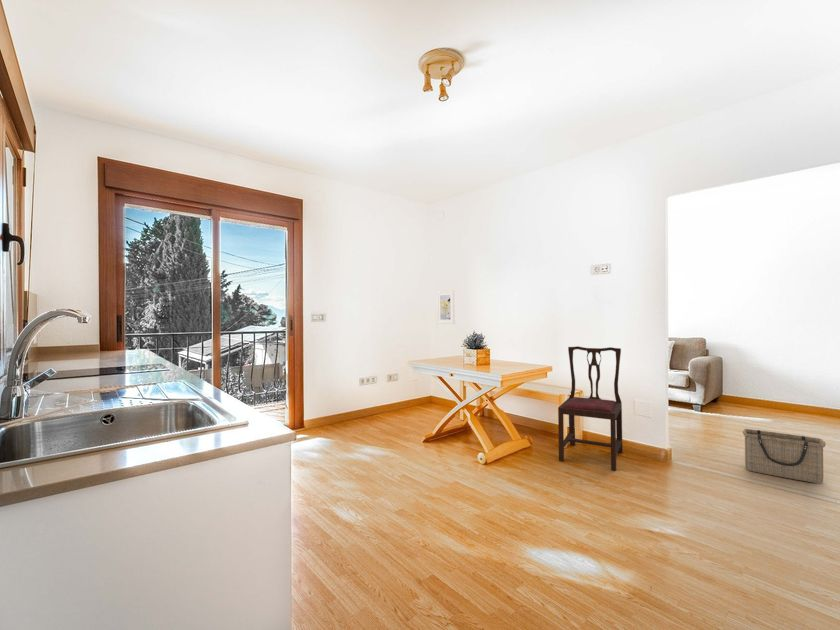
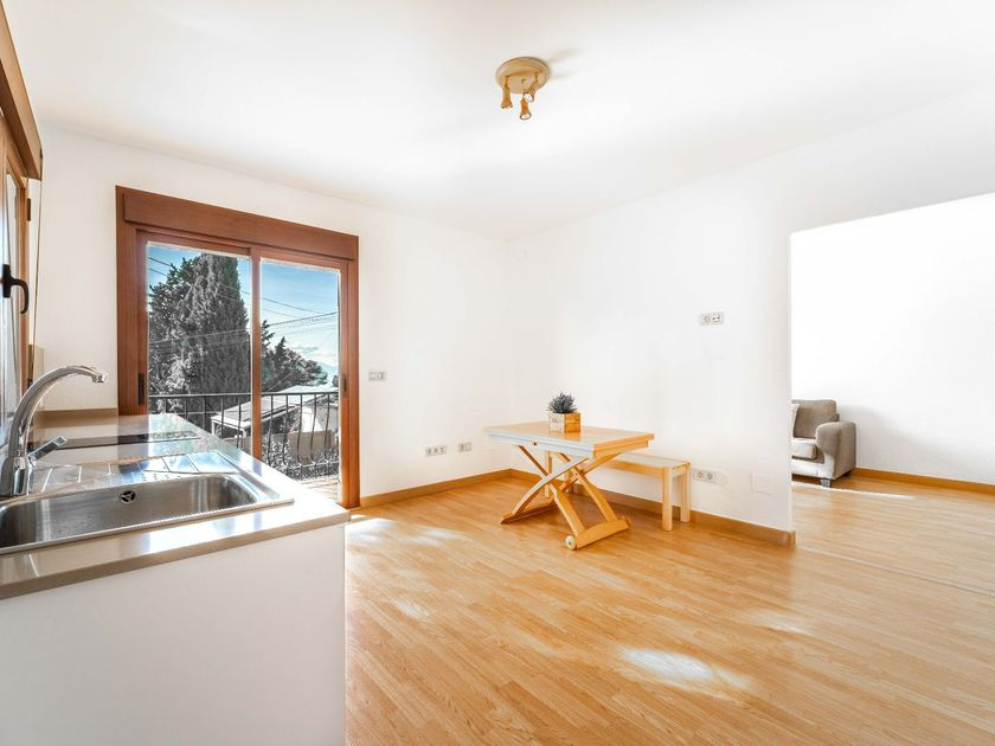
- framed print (445, 307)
- dining chair (590, 402)
- basket (782, 455)
